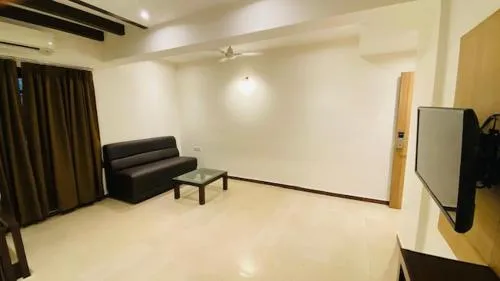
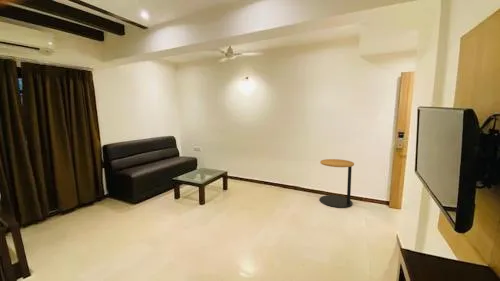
+ side table (347, 185)
